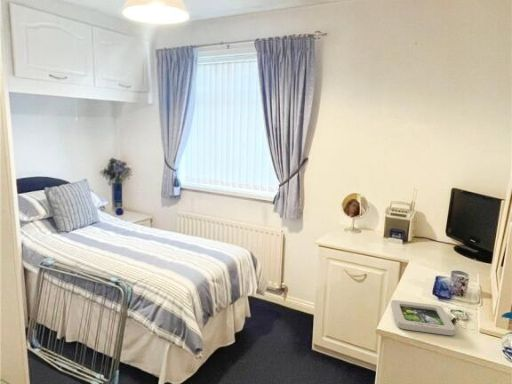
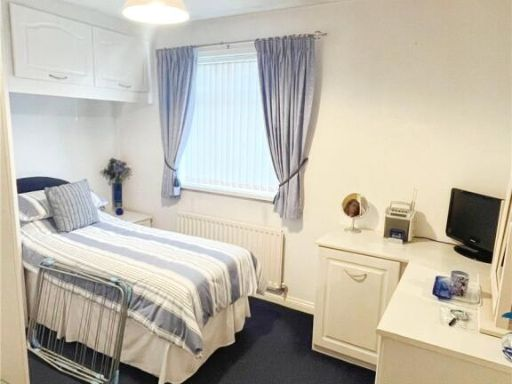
- picture frame (420, 316)
